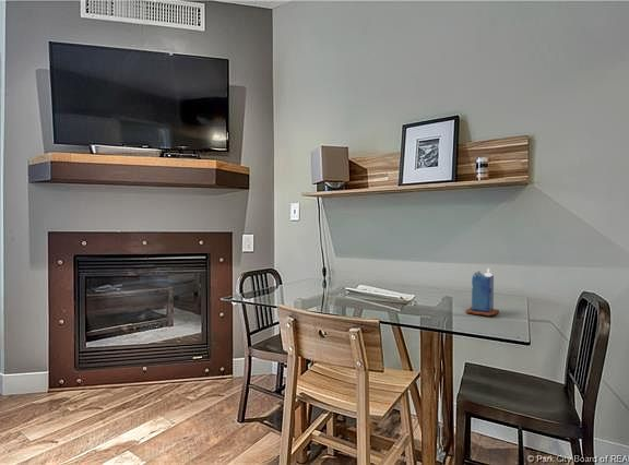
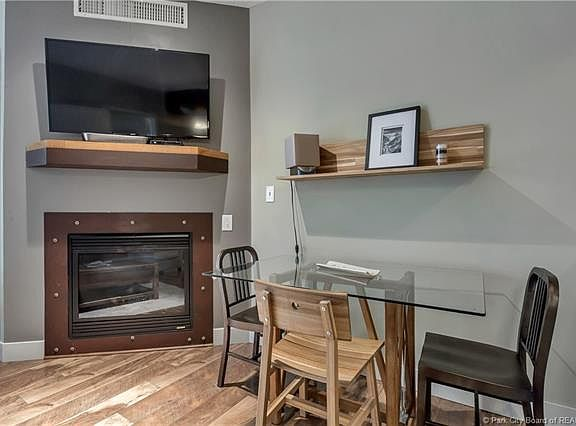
- candle (482, 290)
